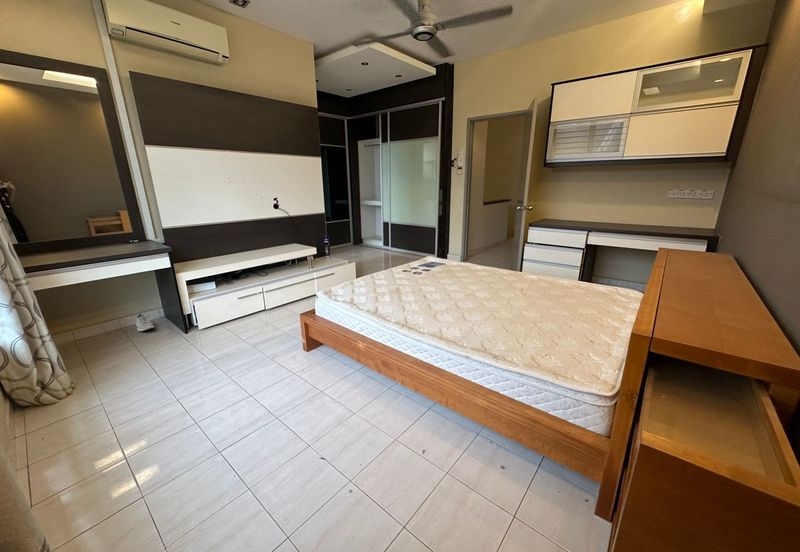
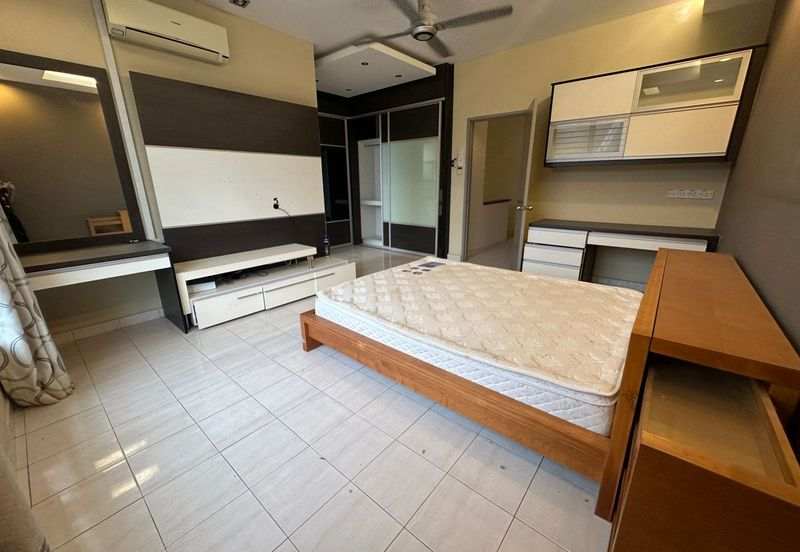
- sneaker (142, 321)
